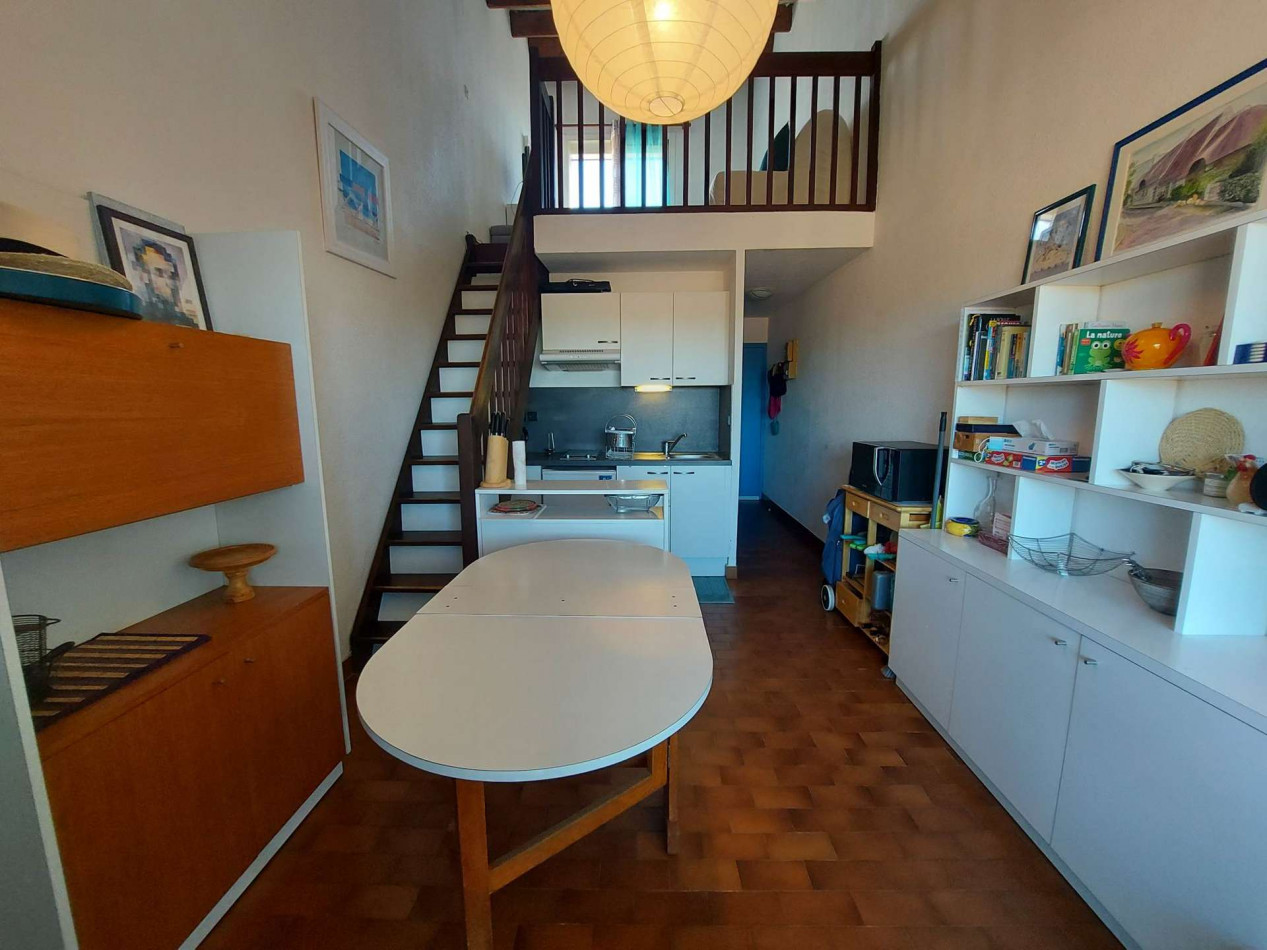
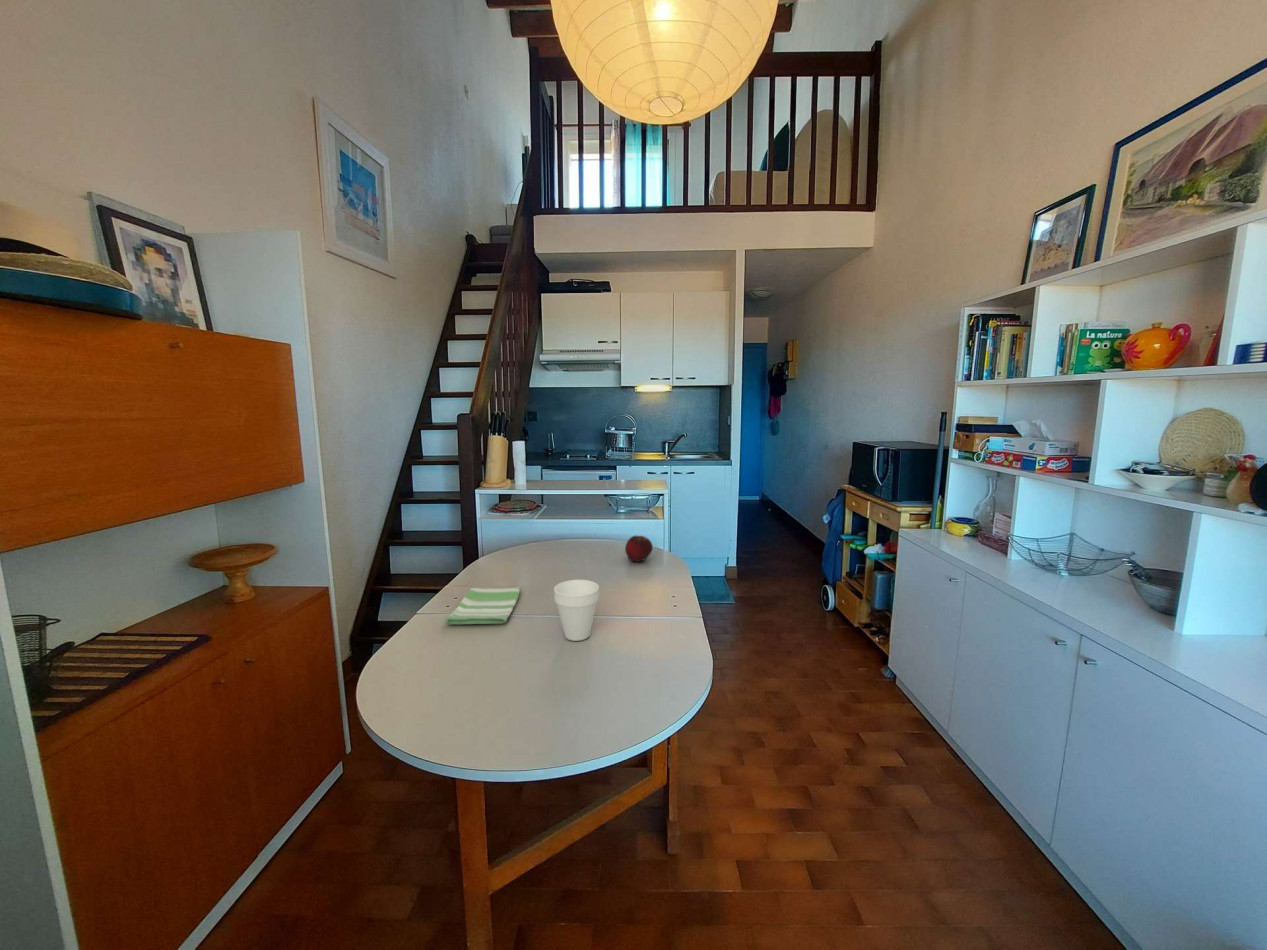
+ dish towel (486, 604)
+ cup (577, 611)
+ fruit (638, 548)
